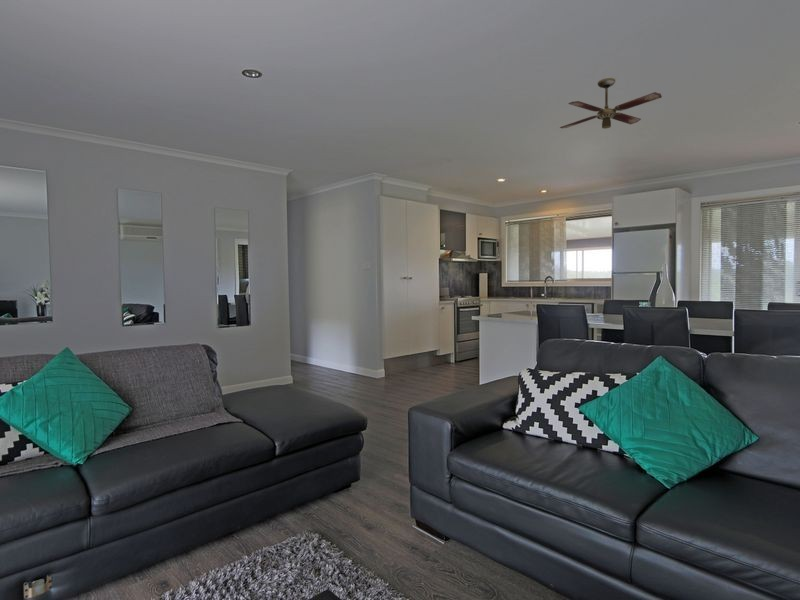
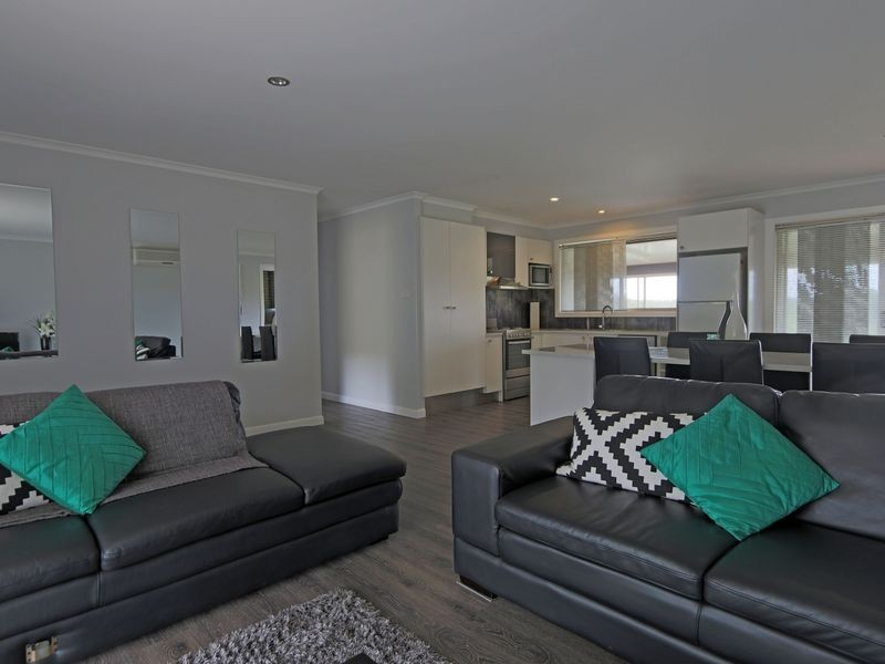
- ceiling fan (606, 105)
